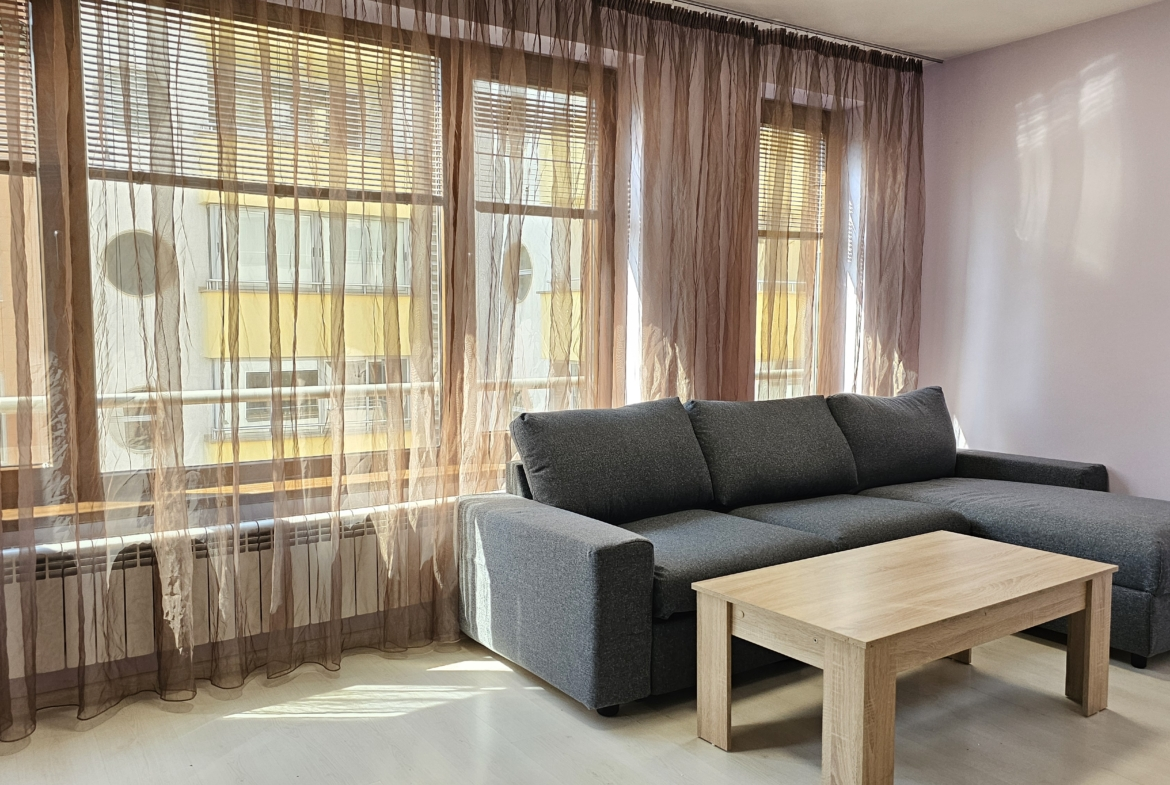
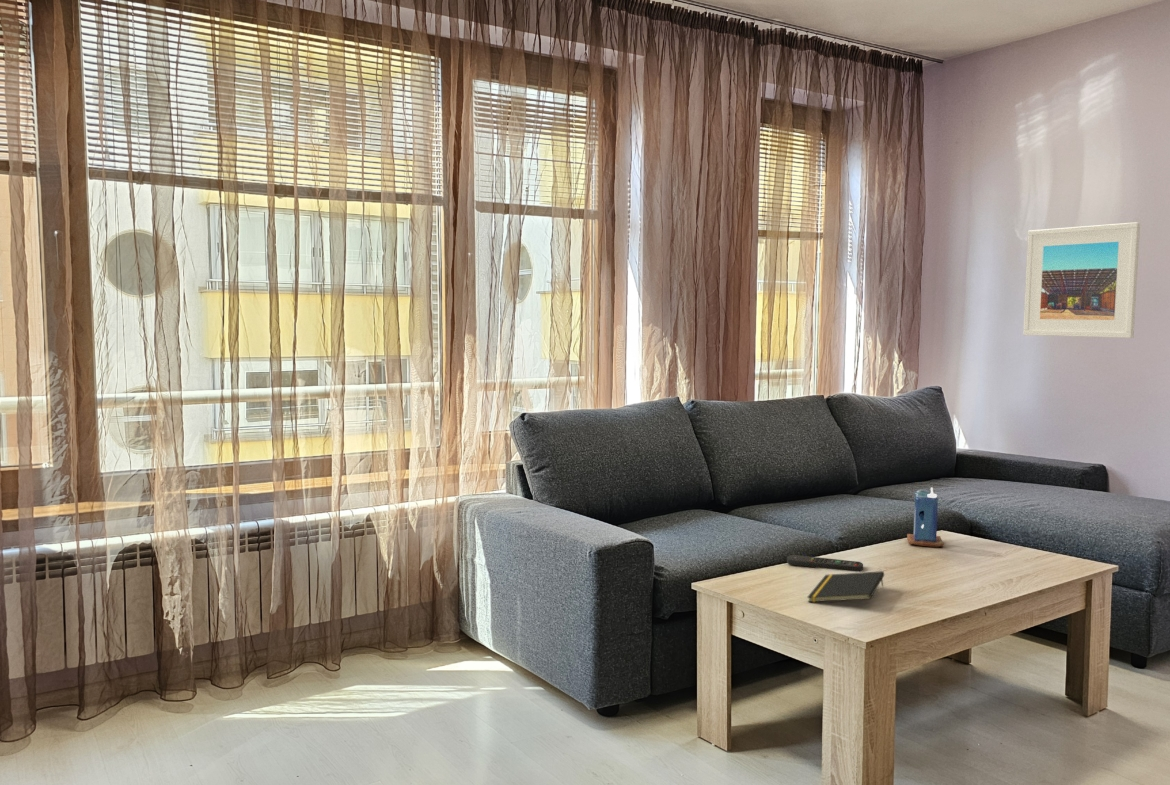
+ candle (926, 514)
+ remote control (824, 562)
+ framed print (1078, 281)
+ notepad (846, 586)
